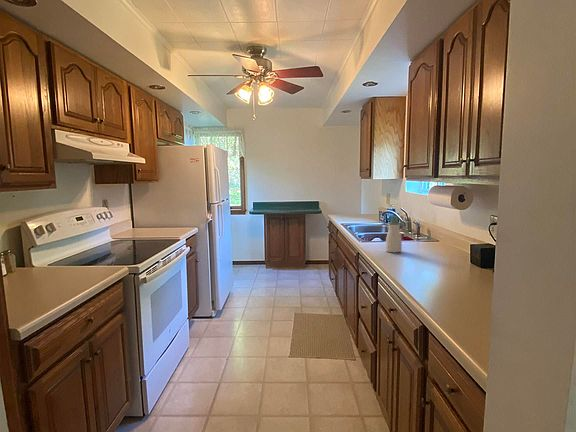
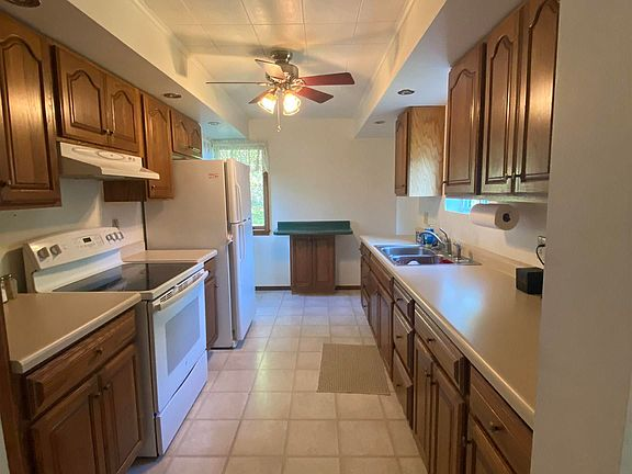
- soap bottle (393, 233)
